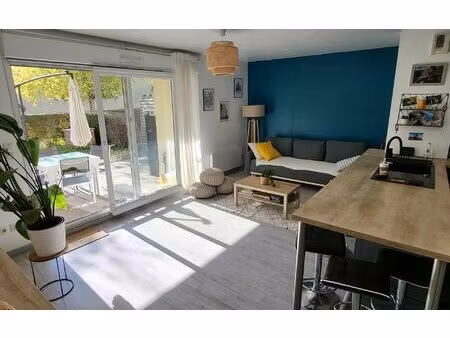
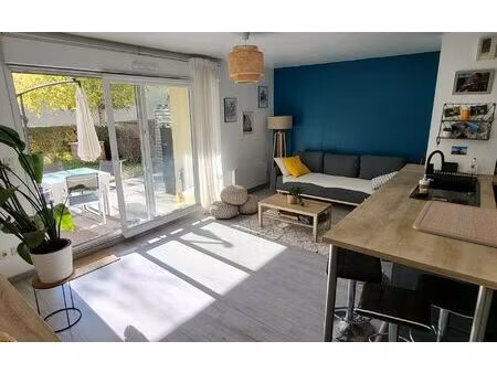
+ chopping board (462, 220)
